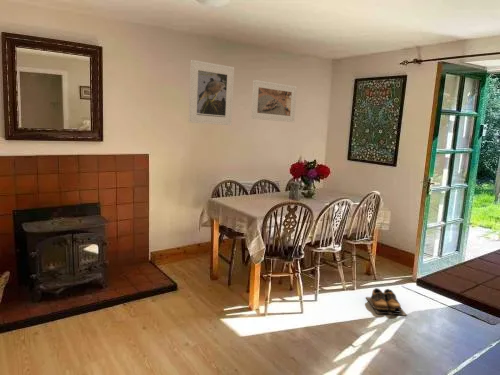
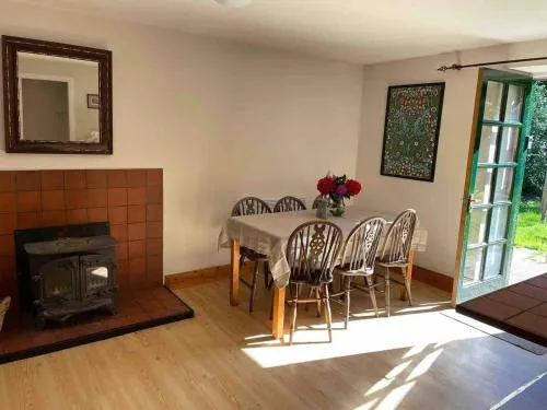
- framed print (274, 102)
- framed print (211, 94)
- shoes (386, 299)
